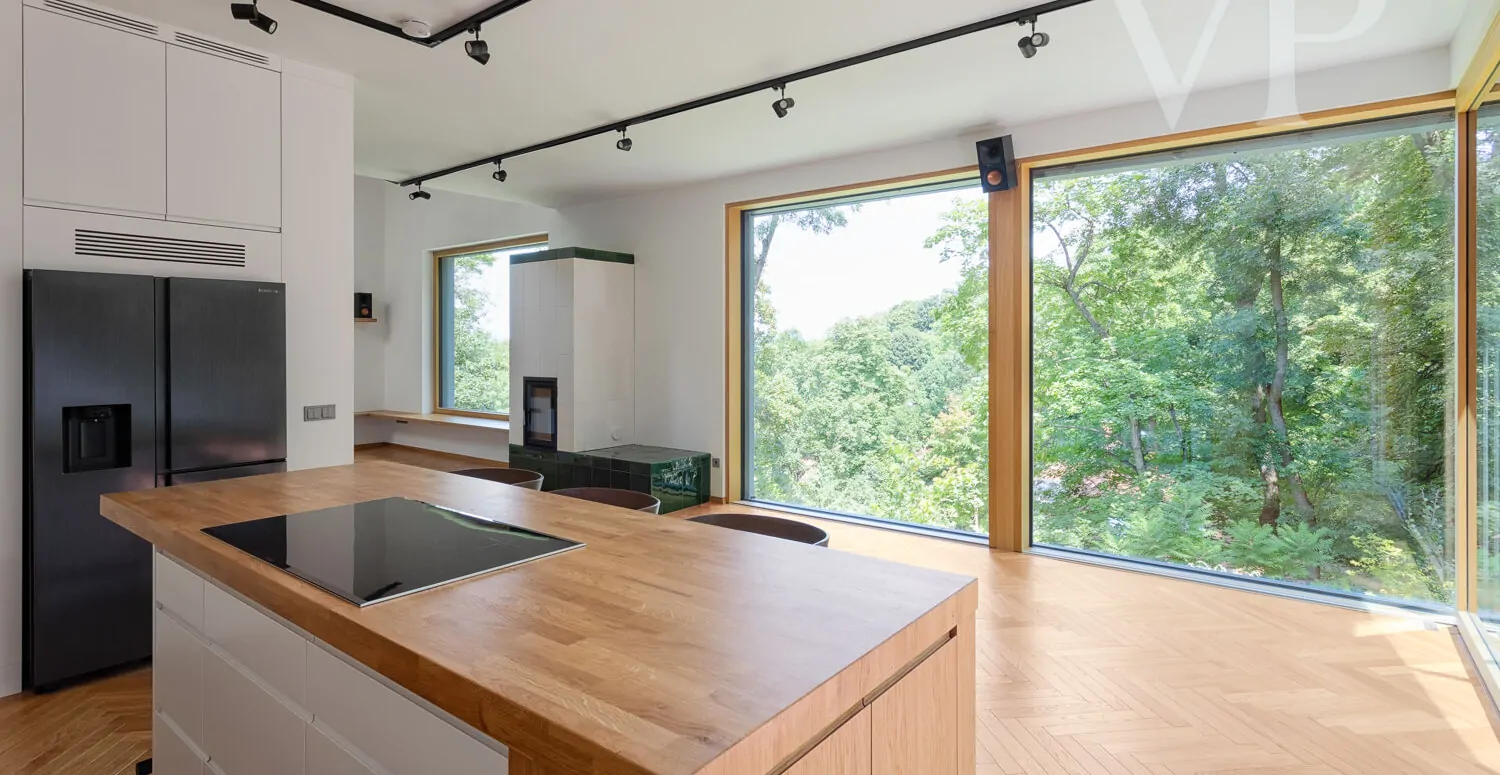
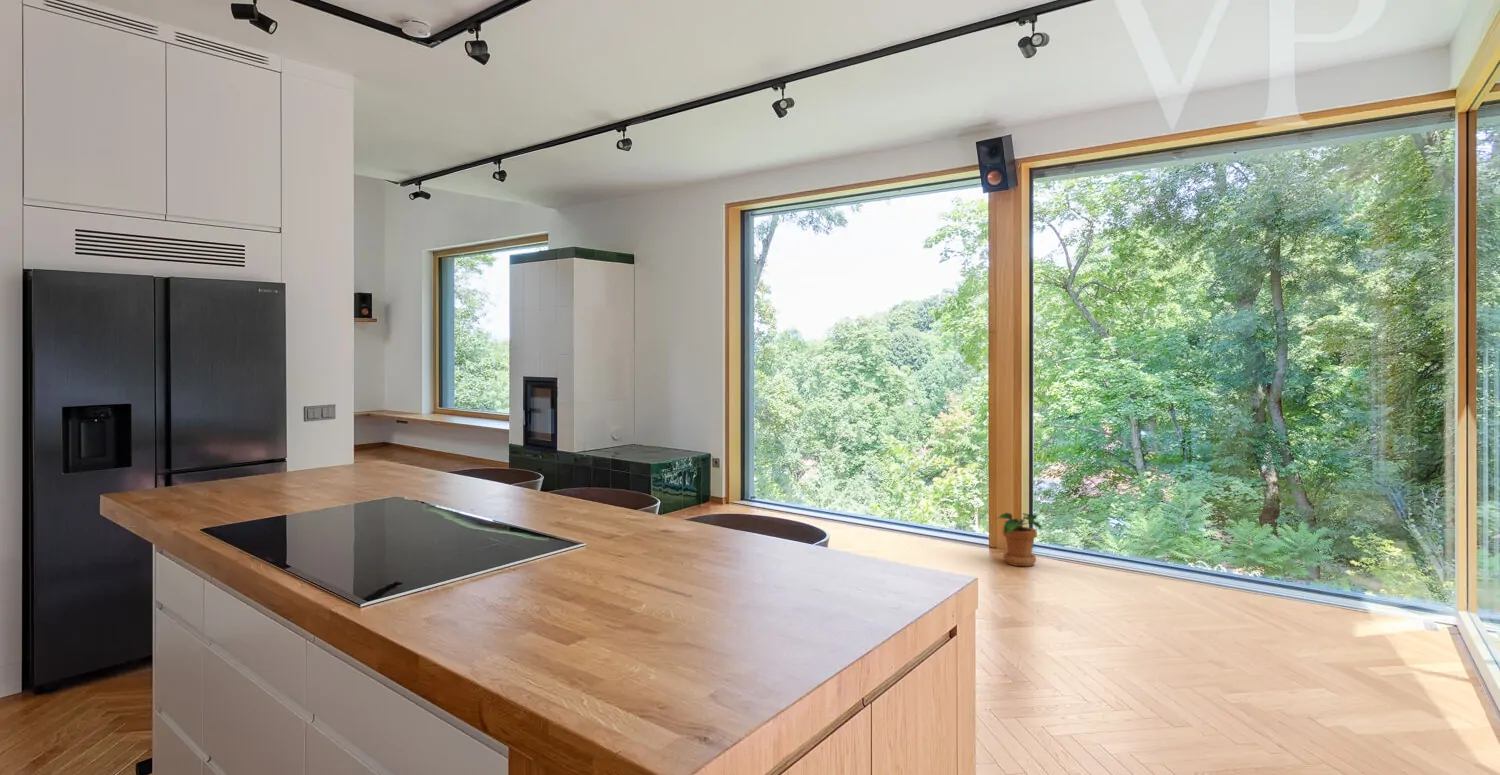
+ potted plant (1015, 538)
